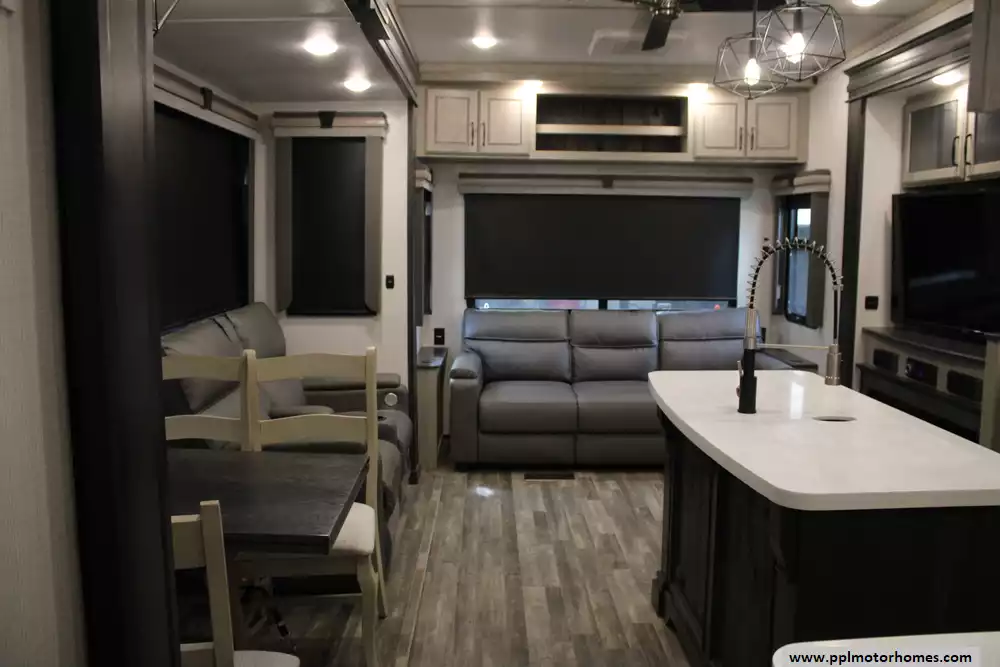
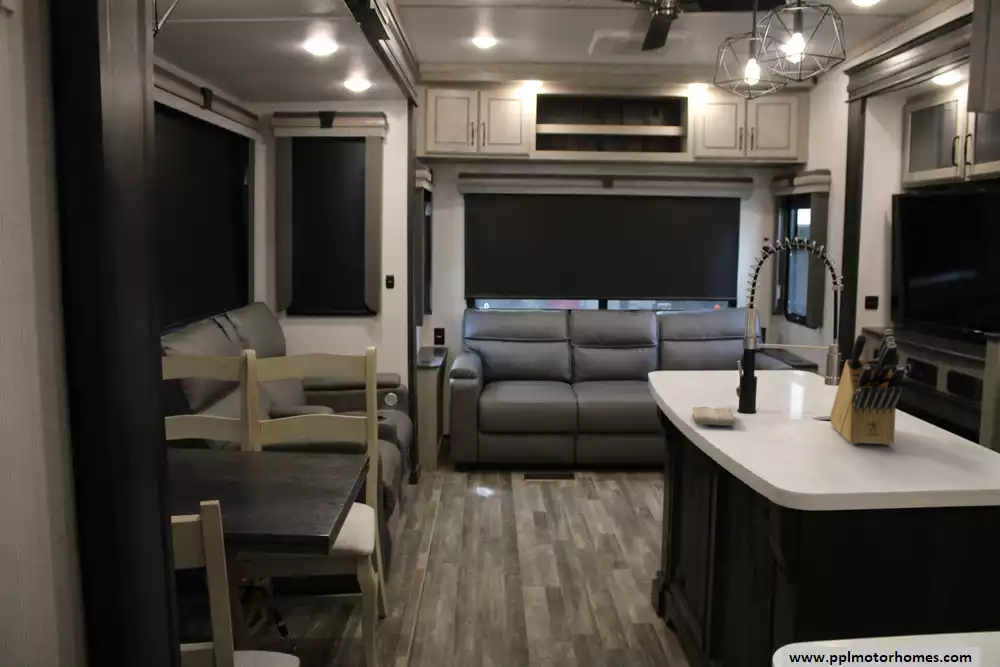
+ washcloth (712, 415)
+ knife block (866, 382)
